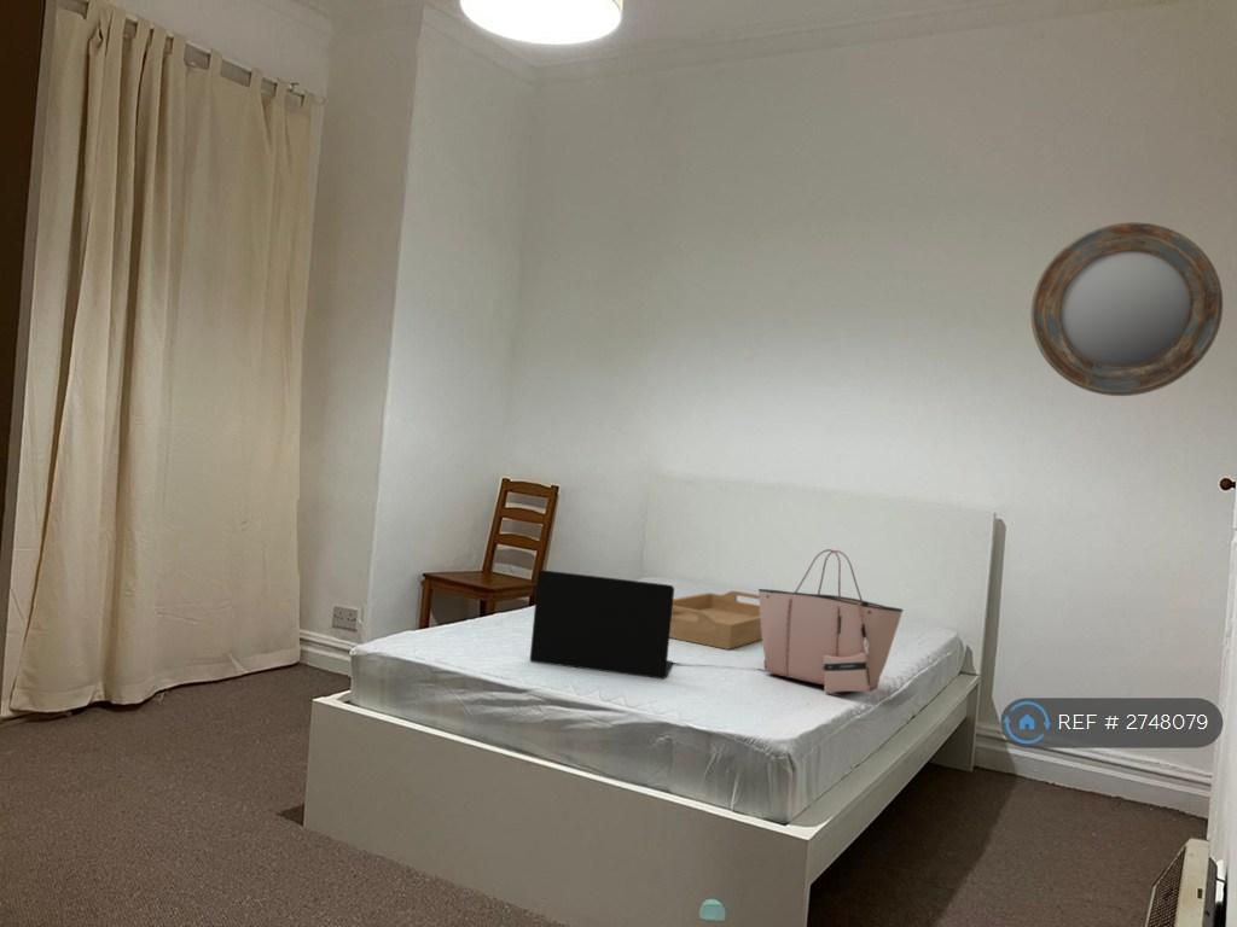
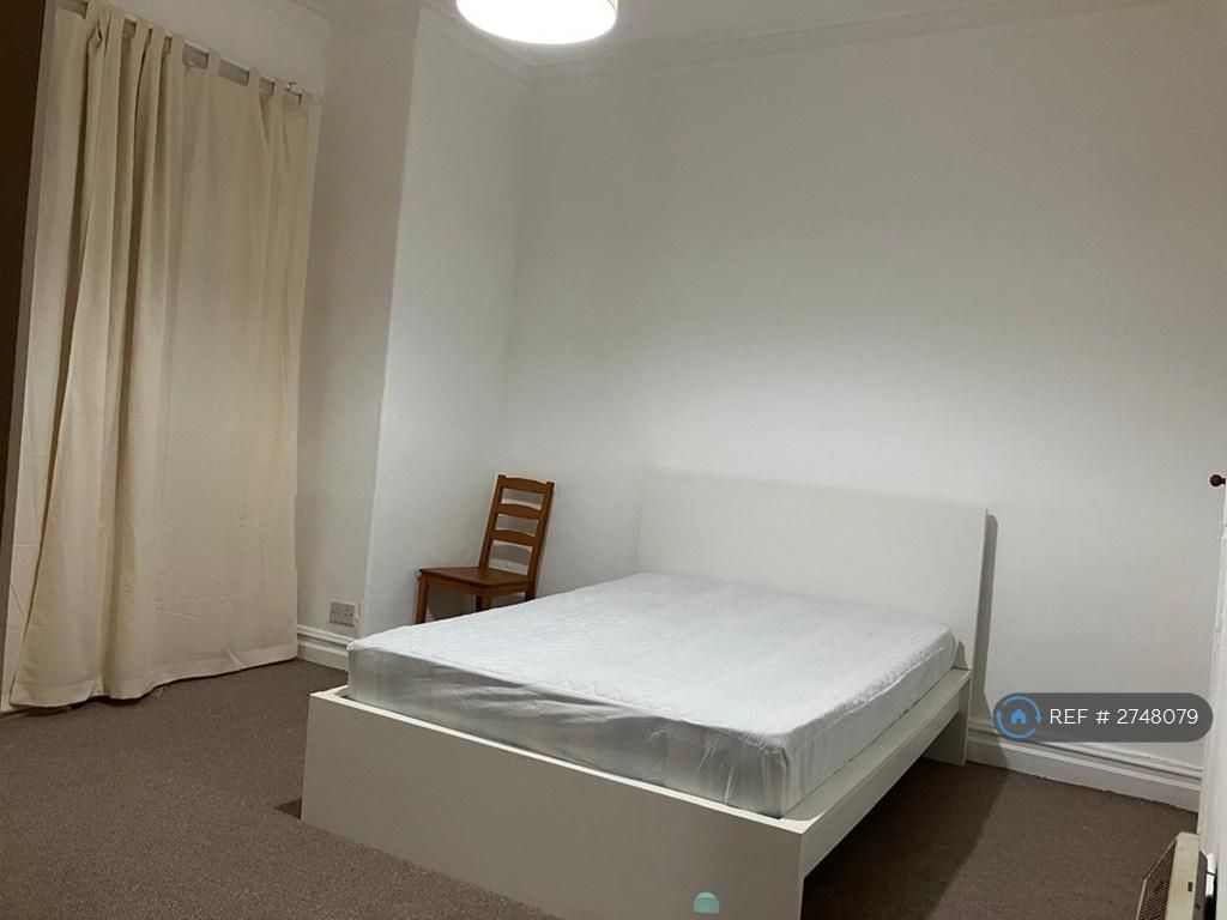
- tote bag (824, 616)
- laptop (608, 617)
- serving tray (718, 614)
- home mirror (1122, 309)
